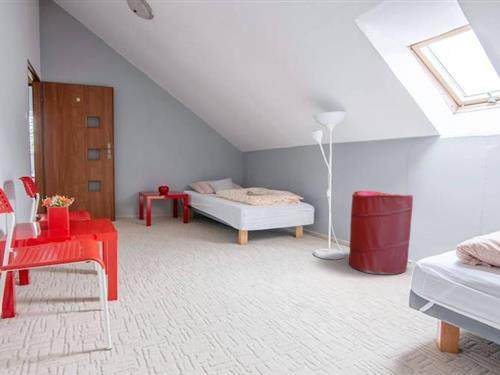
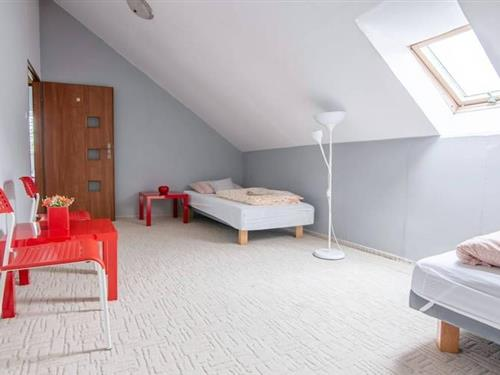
- laundry hamper (380, 228)
